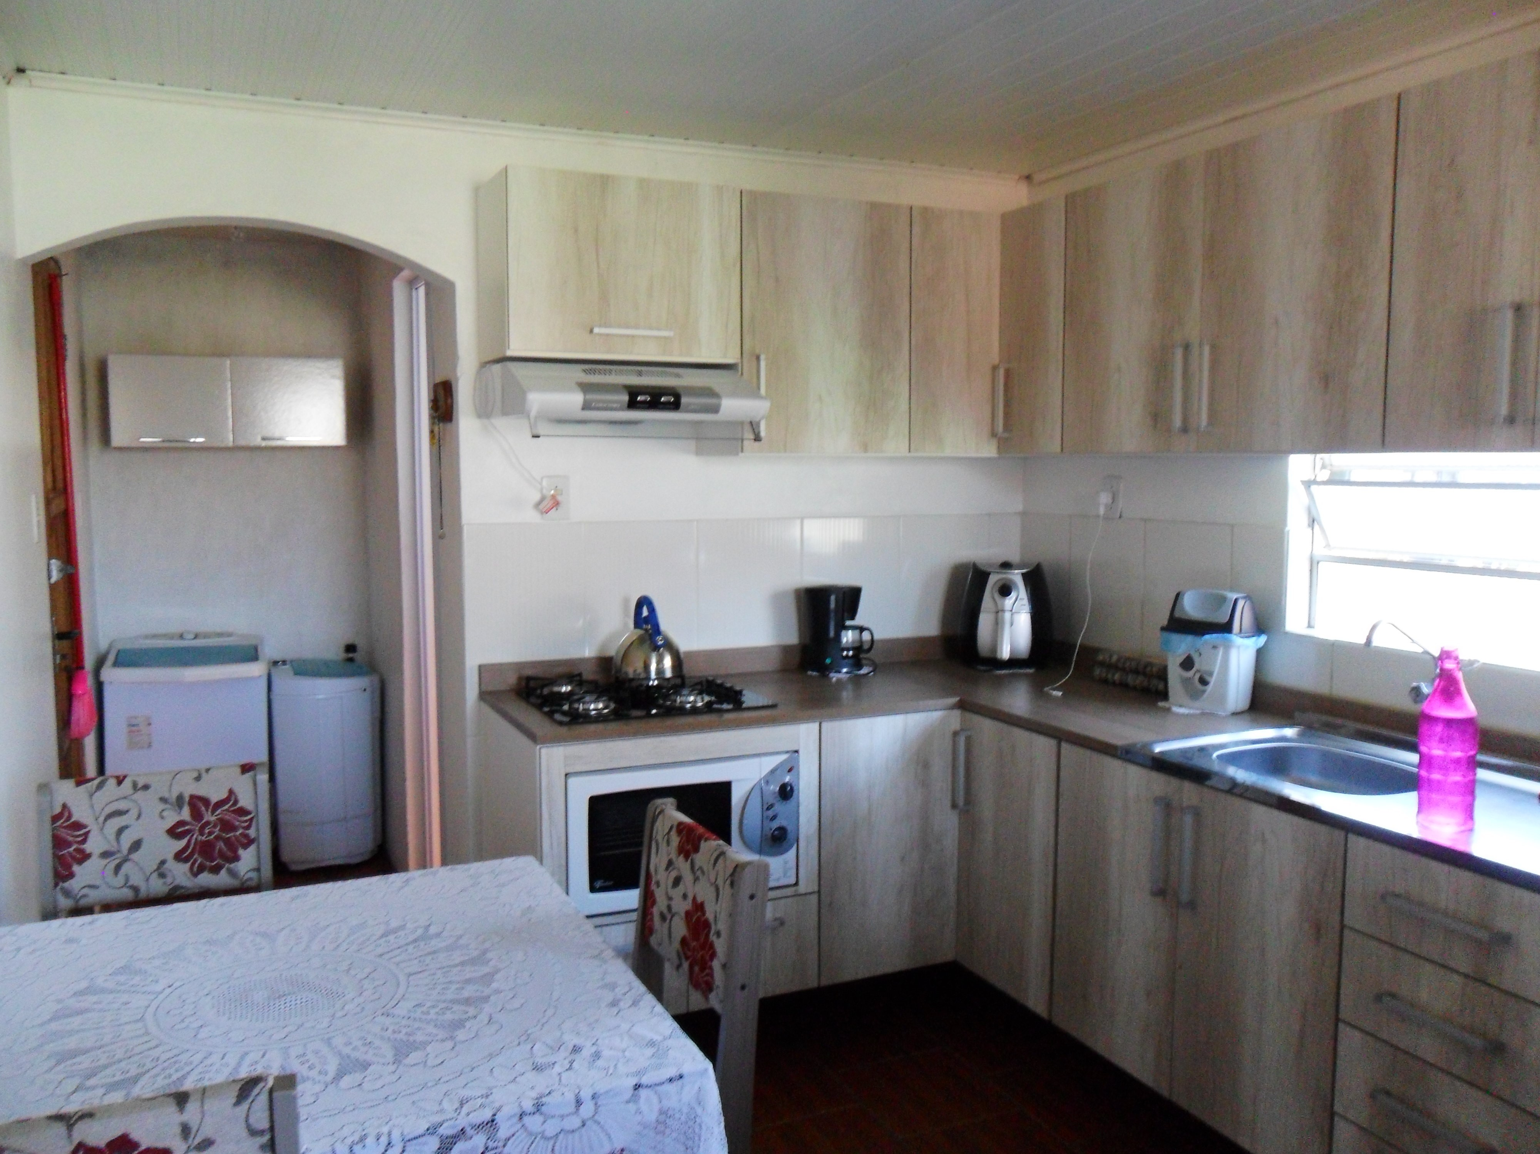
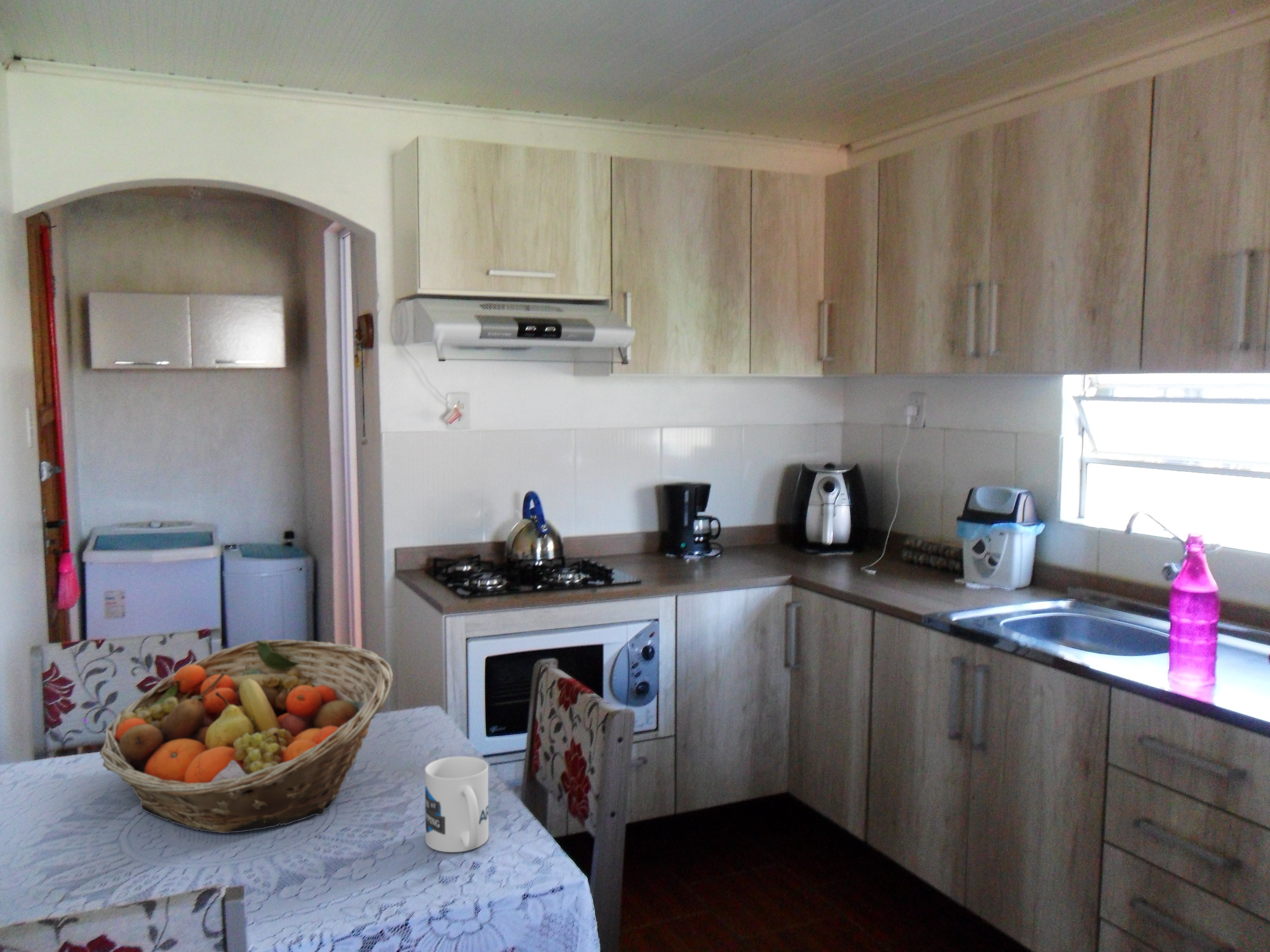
+ fruit basket (251, 728)
+ mug (458, 807)
